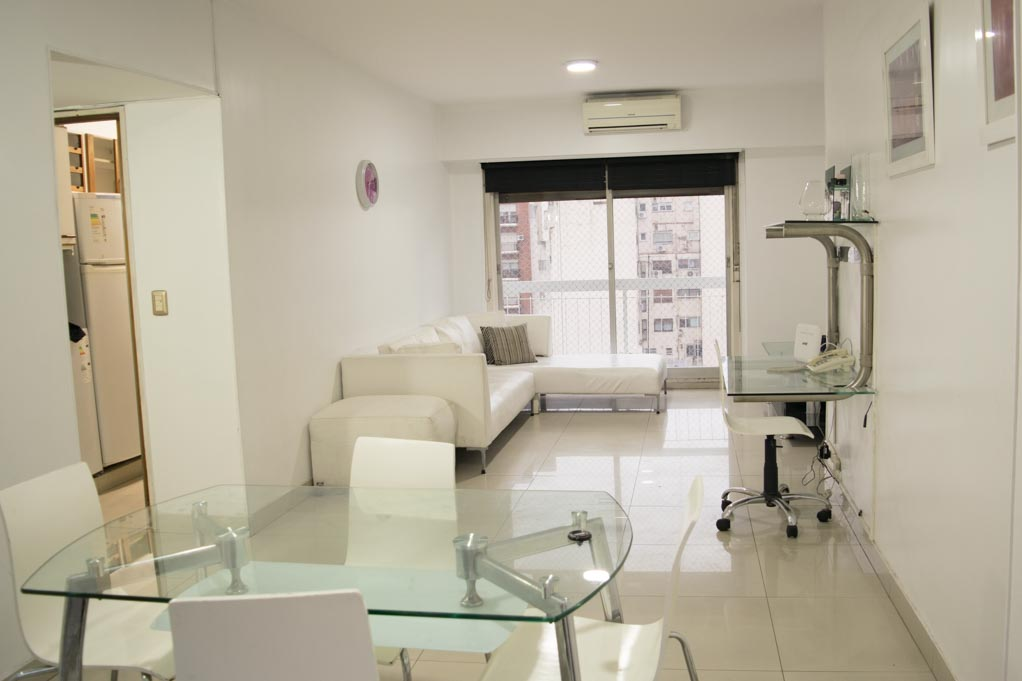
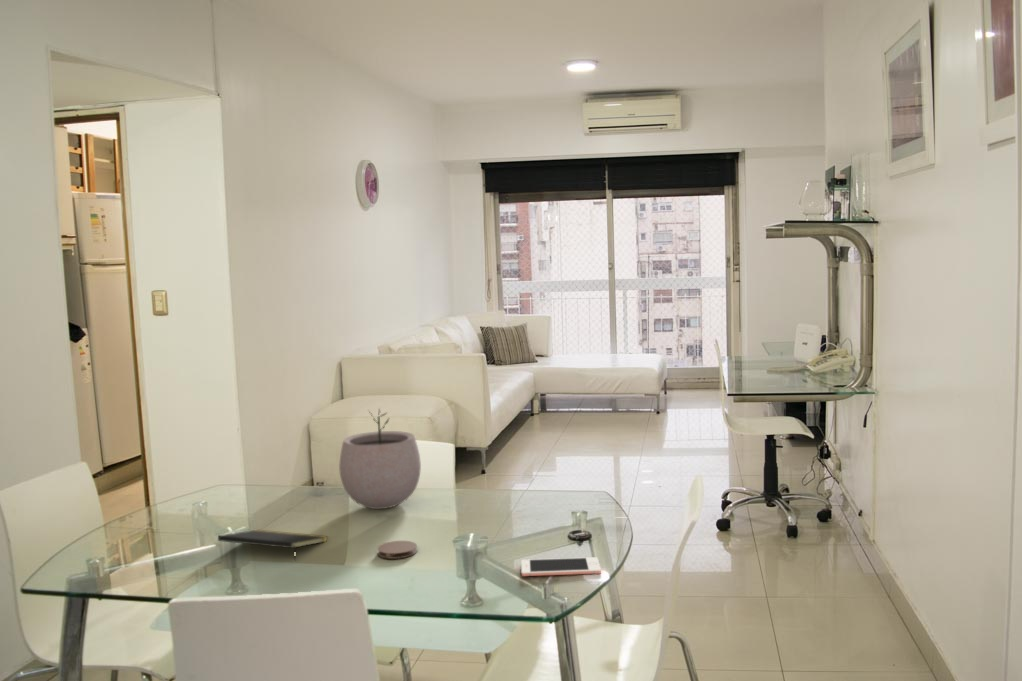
+ notepad (273, 538)
+ cell phone (560, 566)
+ coaster (397, 549)
+ plant pot (379, 456)
